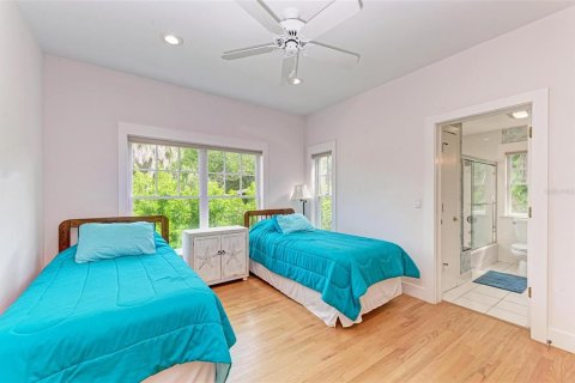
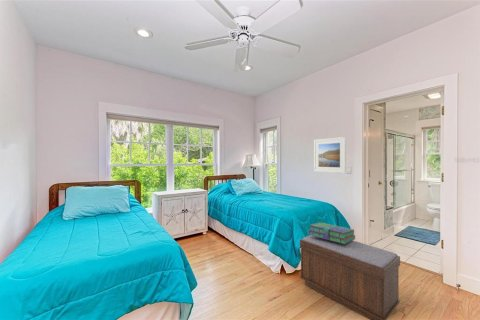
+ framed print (328, 155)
+ bench (345, 269)
+ stack of books (331, 233)
